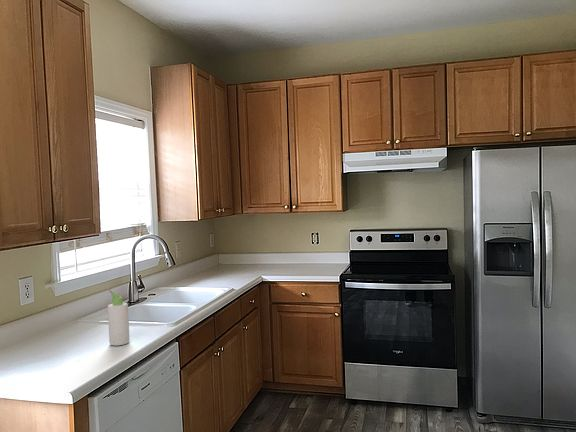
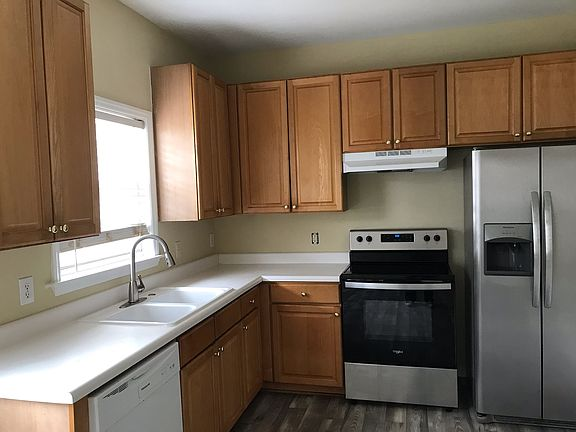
- bottle (117, 316)
